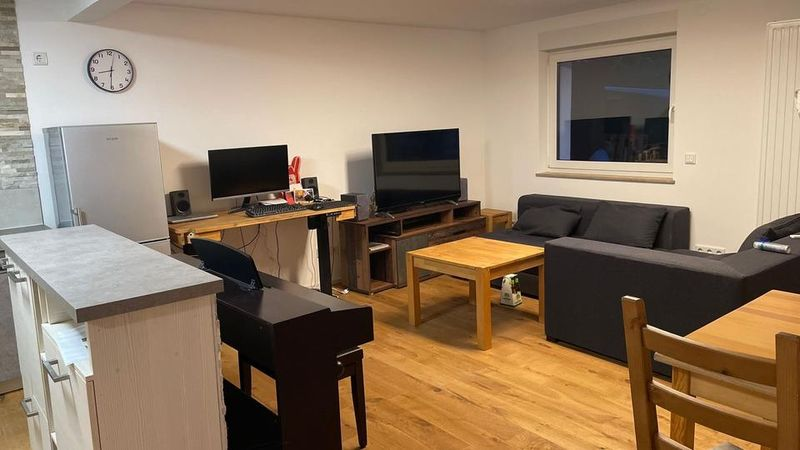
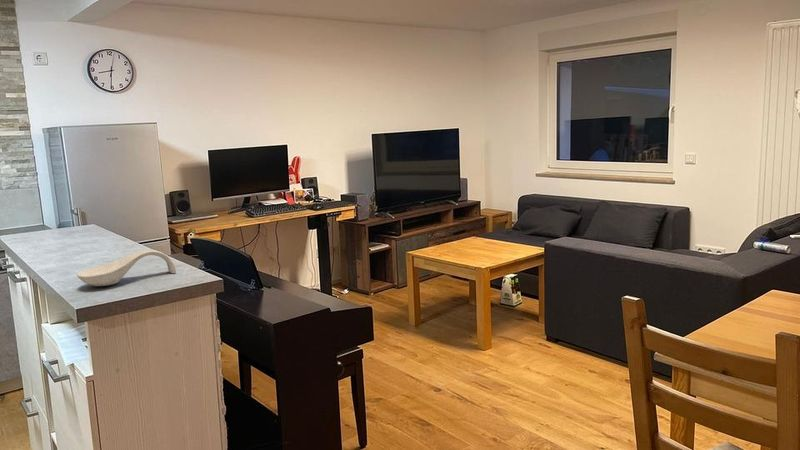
+ spoon rest (127, 266)
